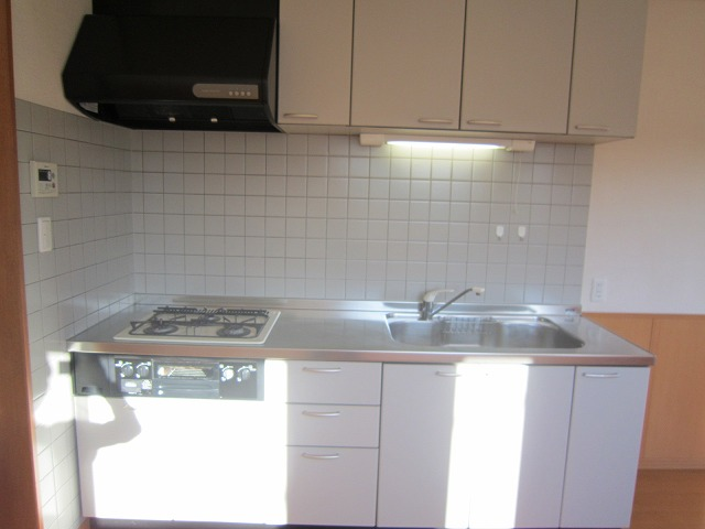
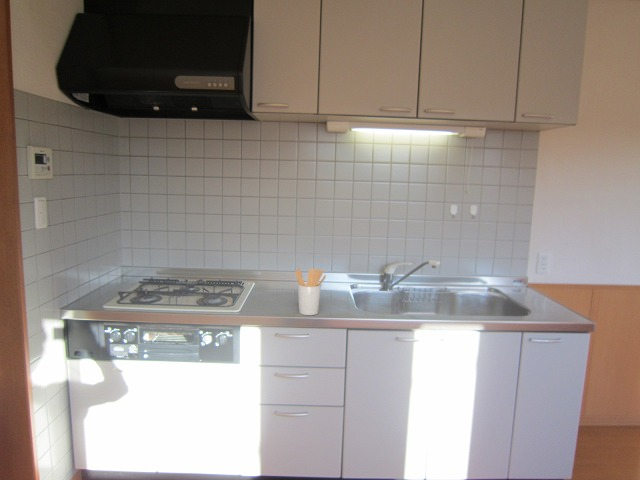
+ utensil holder (311, 290)
